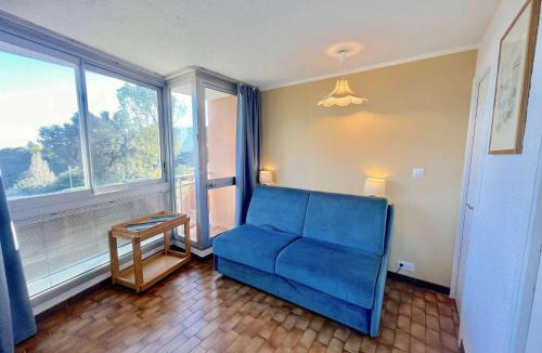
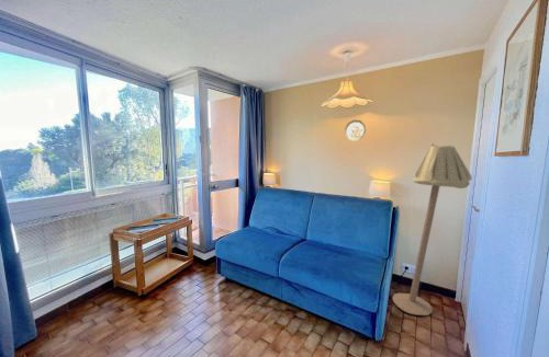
+ decorative plate (355, 130)
+ floor lamp (429, 229)
